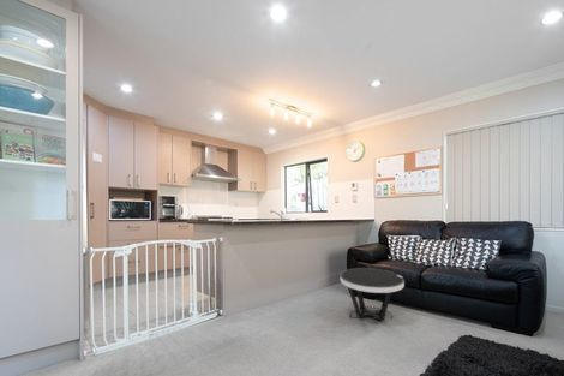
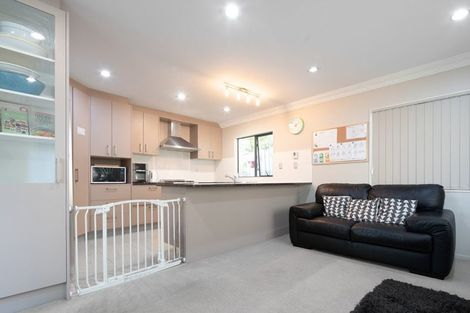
- side table (371, 291)
